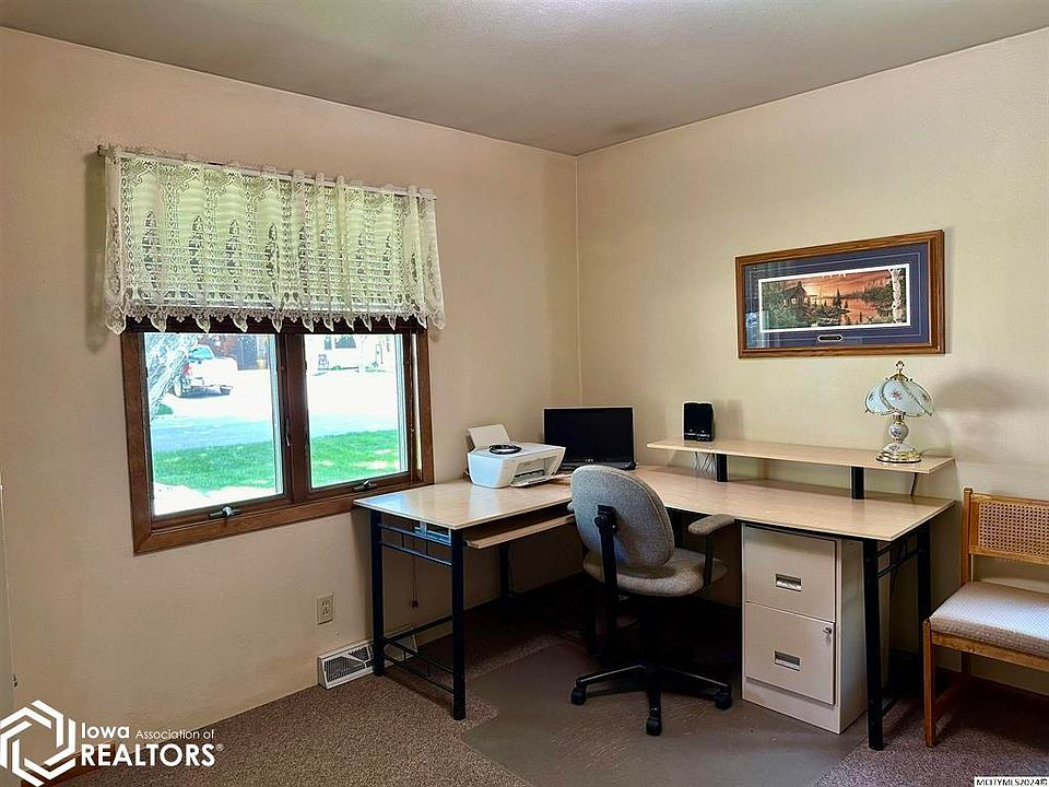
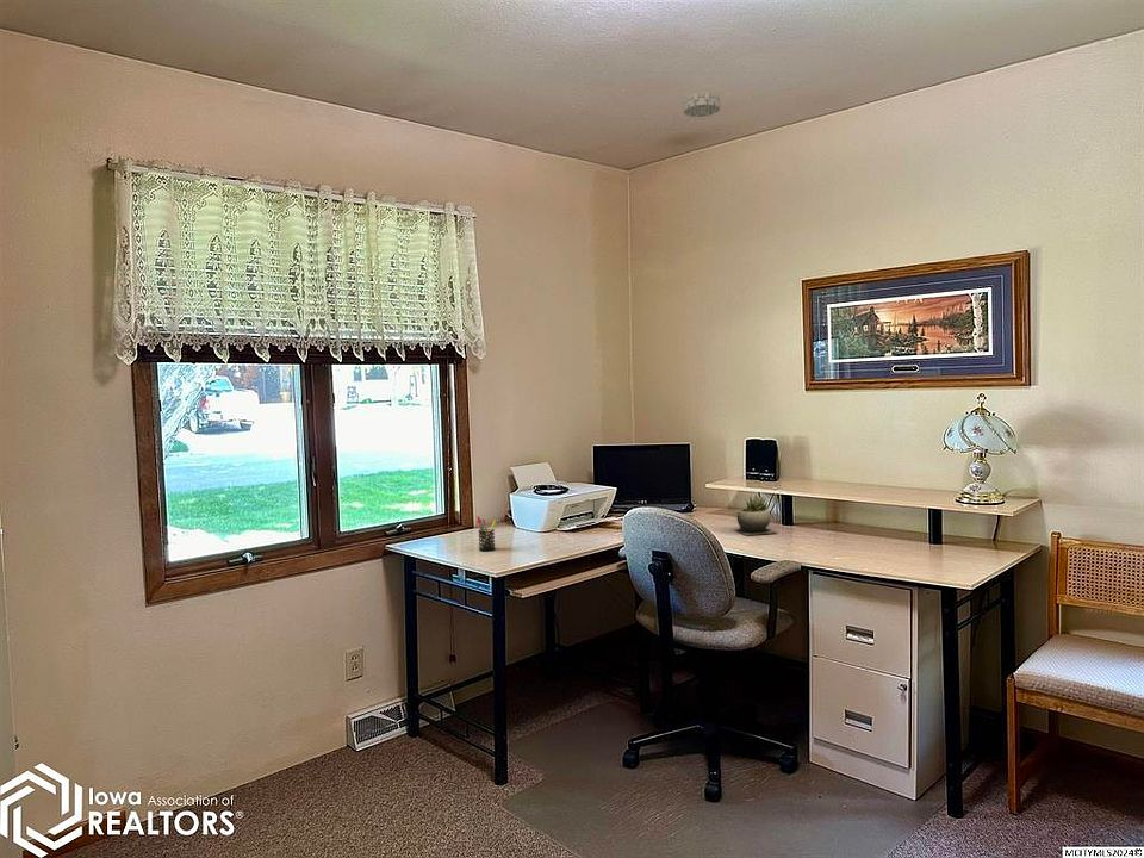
+ smoke detector (701, 104)
+ succulent plant (754, 512)
+ pen holder (484, 533)
